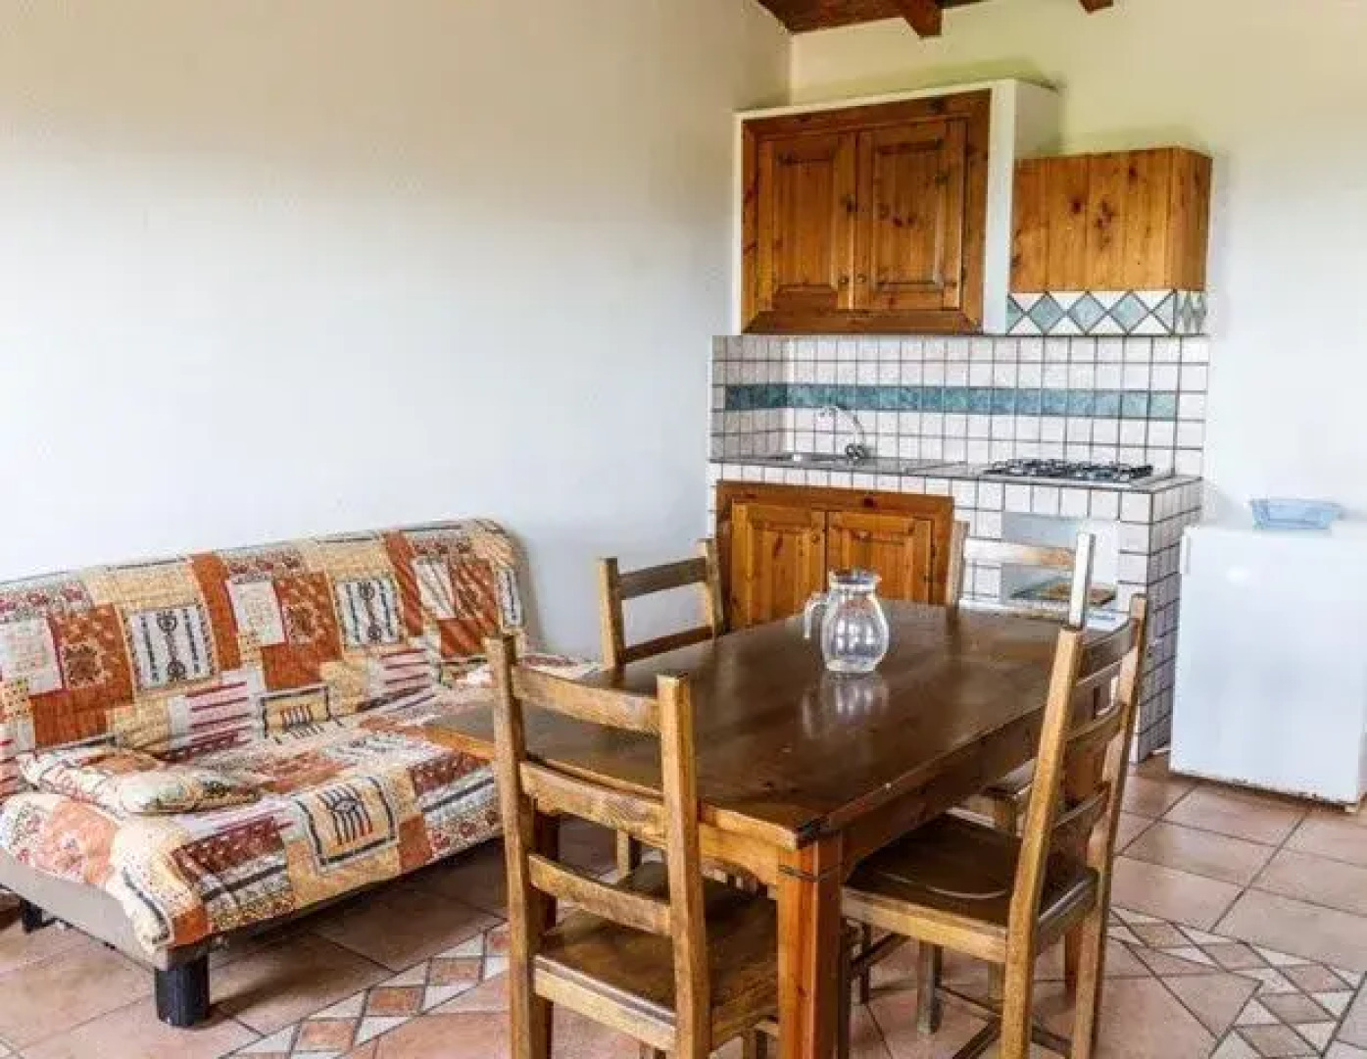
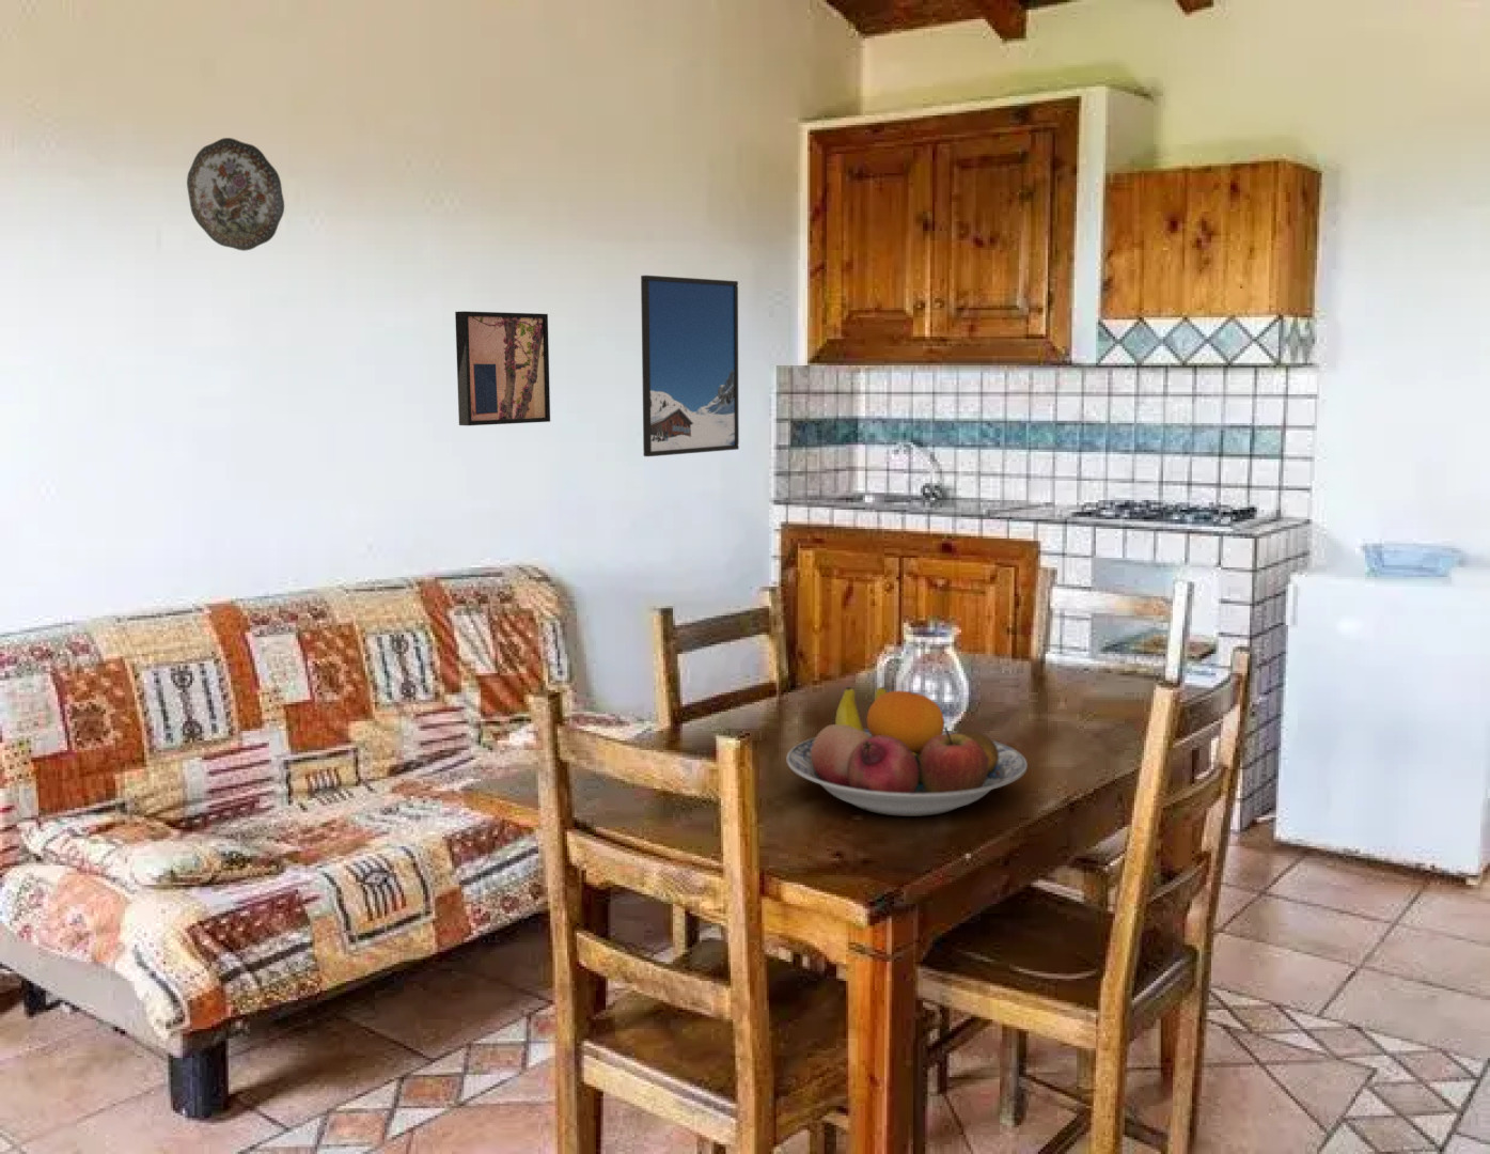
+ fruit bowl (906, 749)
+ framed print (691, 365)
+ wall art (504, 368)
+ decorative plate (233, 195)
